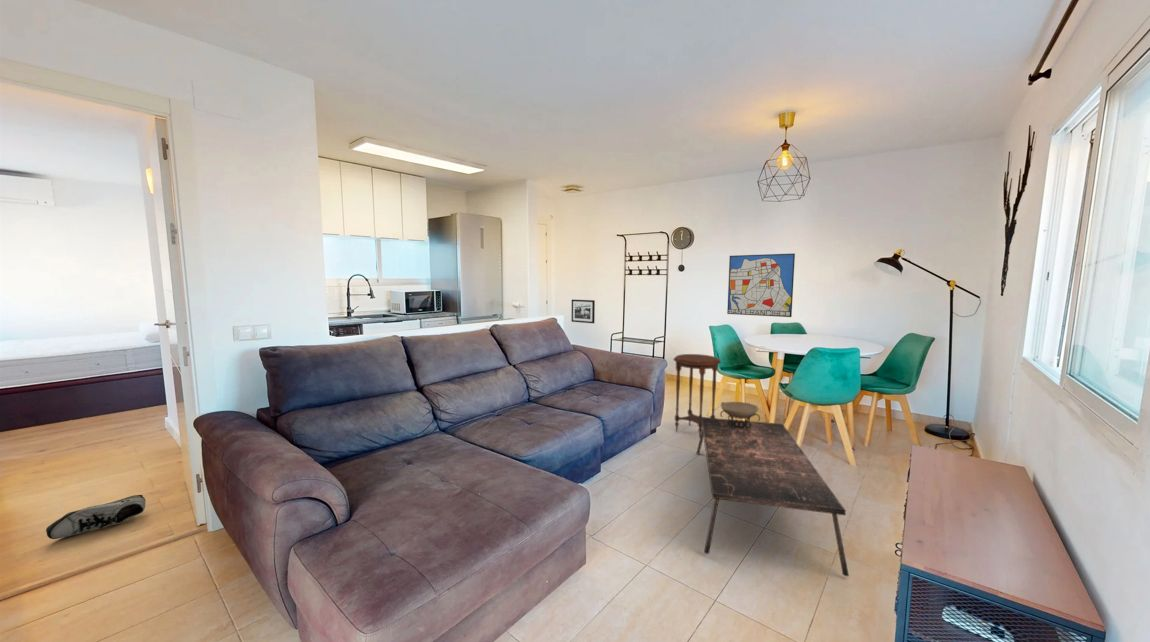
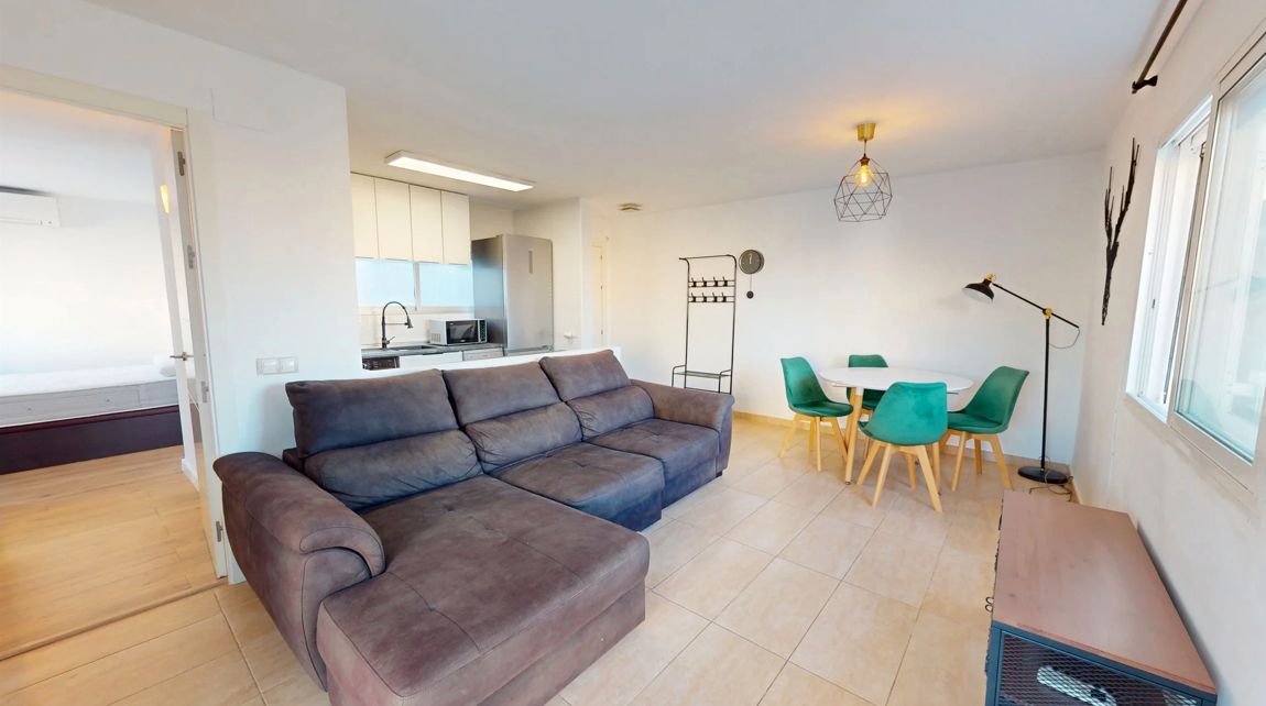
- wall art (759, 285)
- side table (691, 394)
- shoe (101, 518)
- coffee table (753, 475)
- decorative bowl (739, 416)
- picture frame (582, 311)
